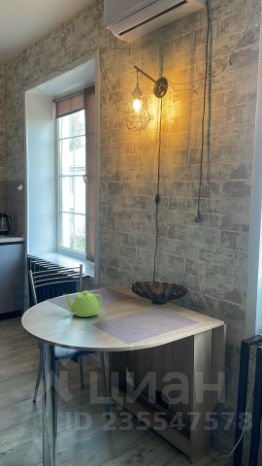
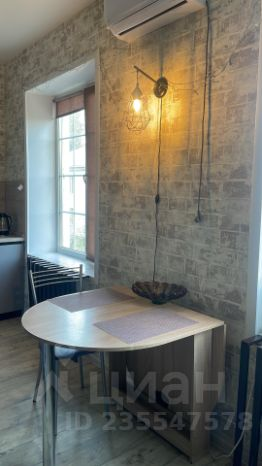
- teapot (83, 302)
